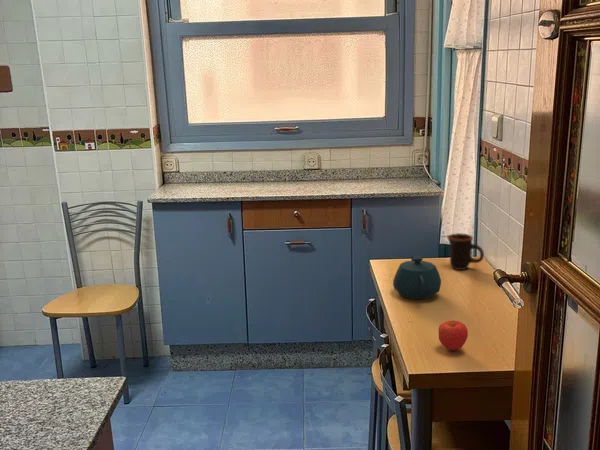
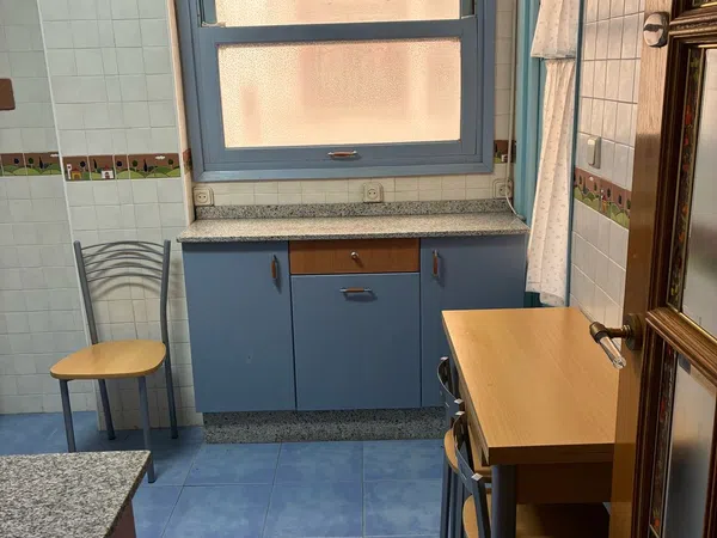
- teapot (416, 275)
- apple (453, 334)
- mug (465, 252)
